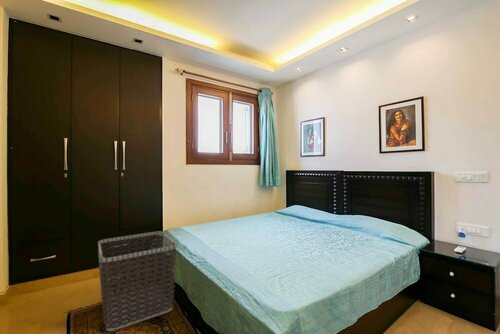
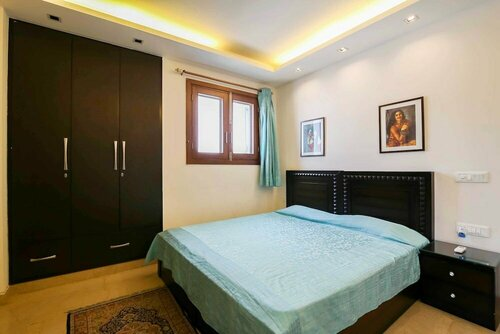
- clothes hamper (136, 274)
